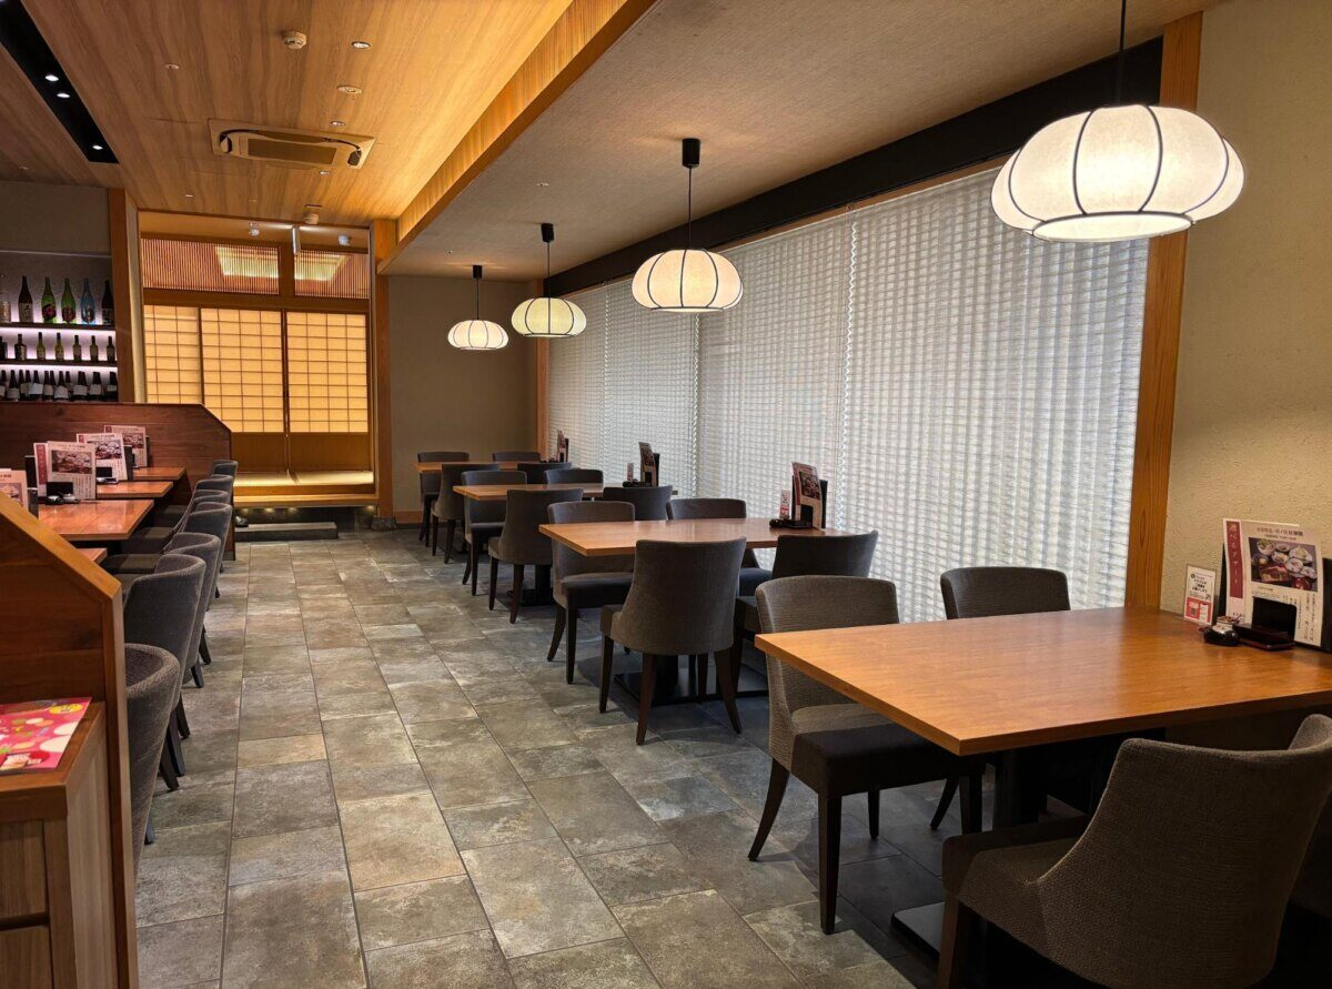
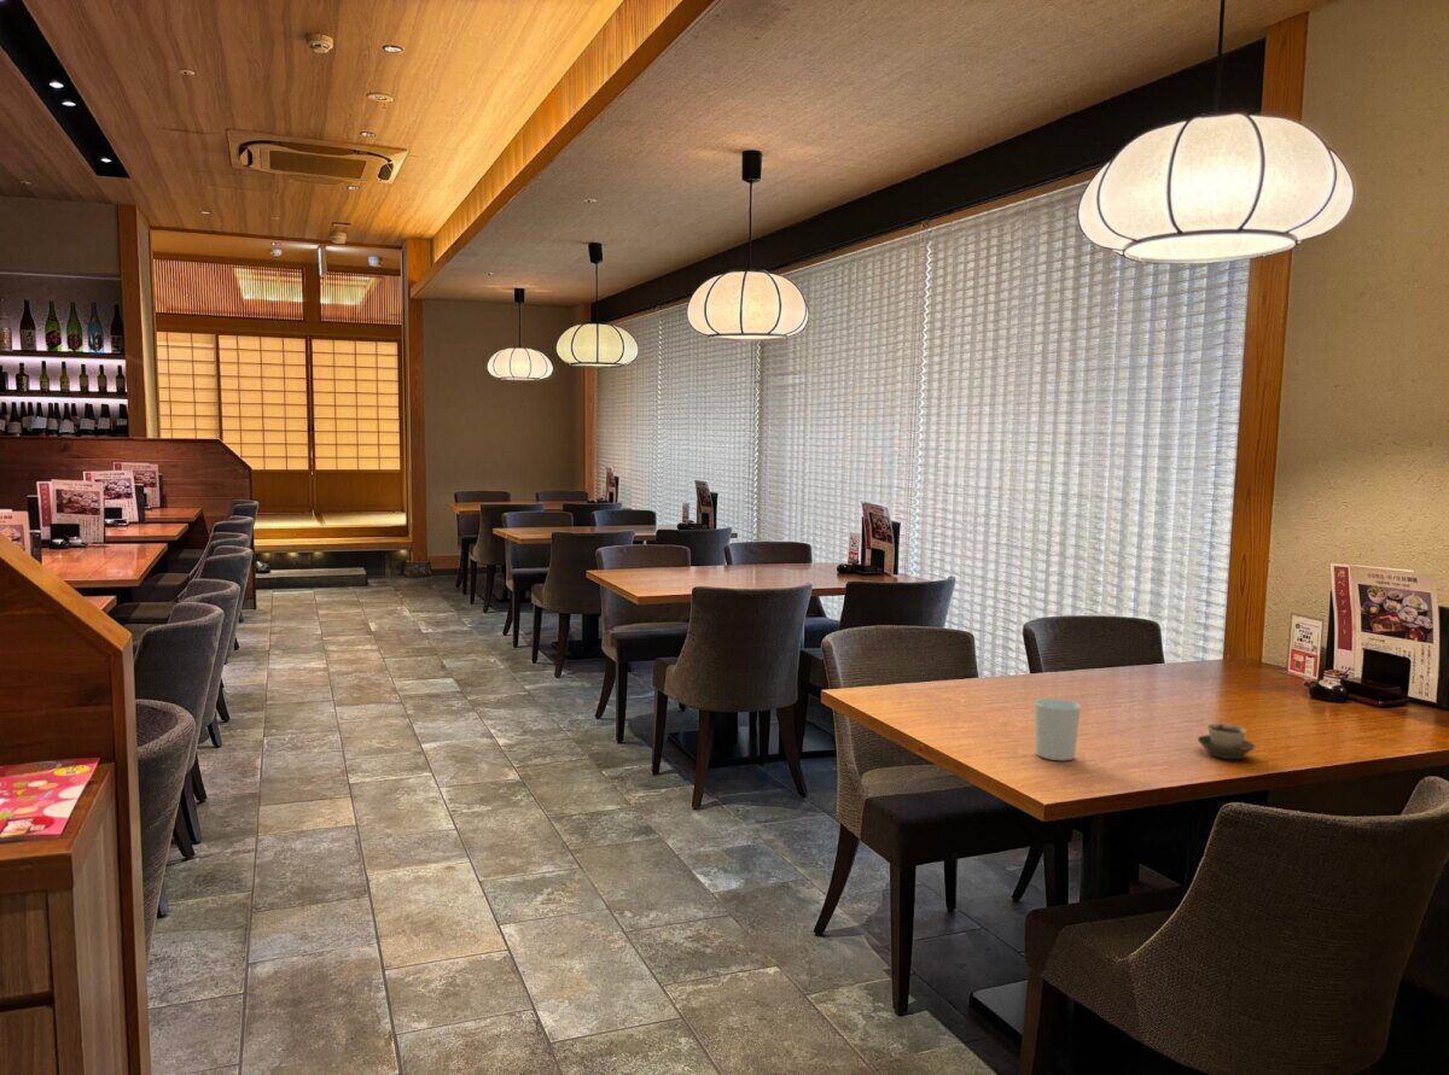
+ cup (1226, 741)
+ cup (1055, 729)
